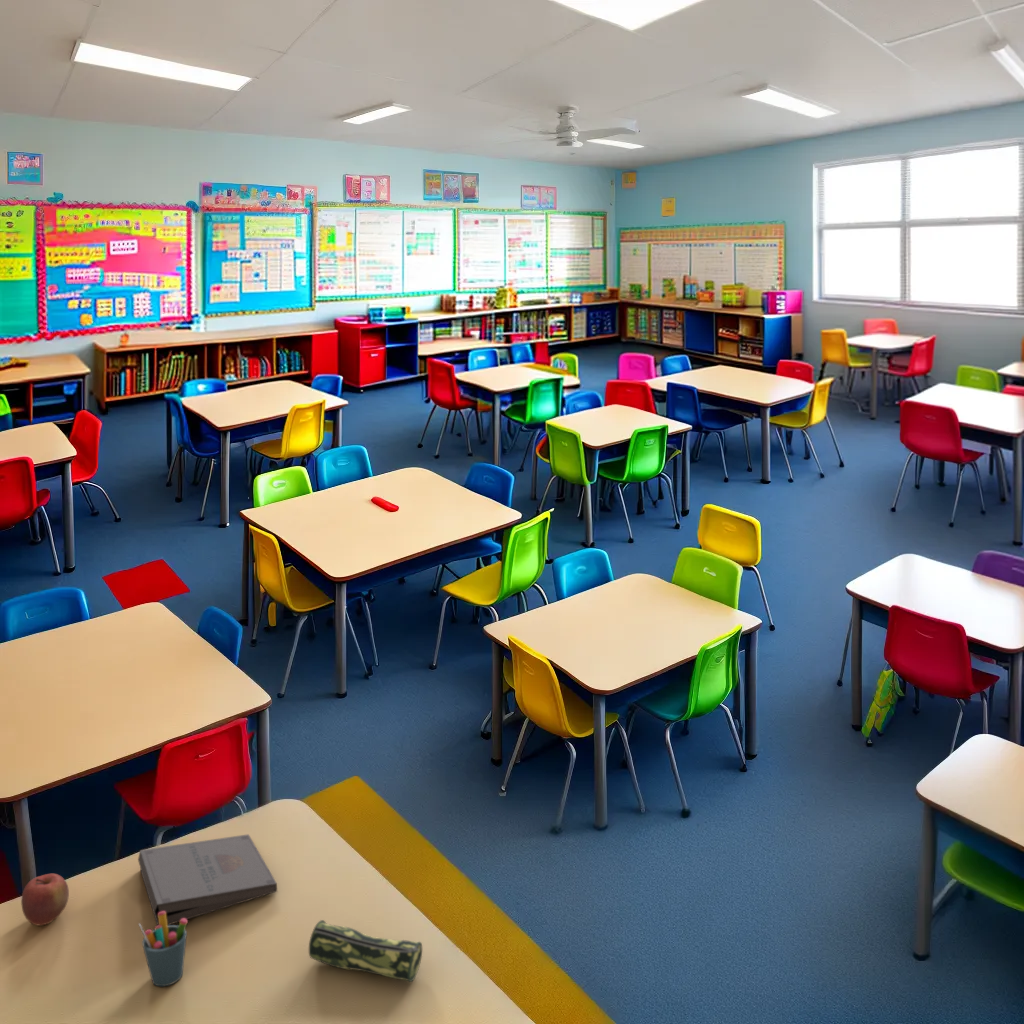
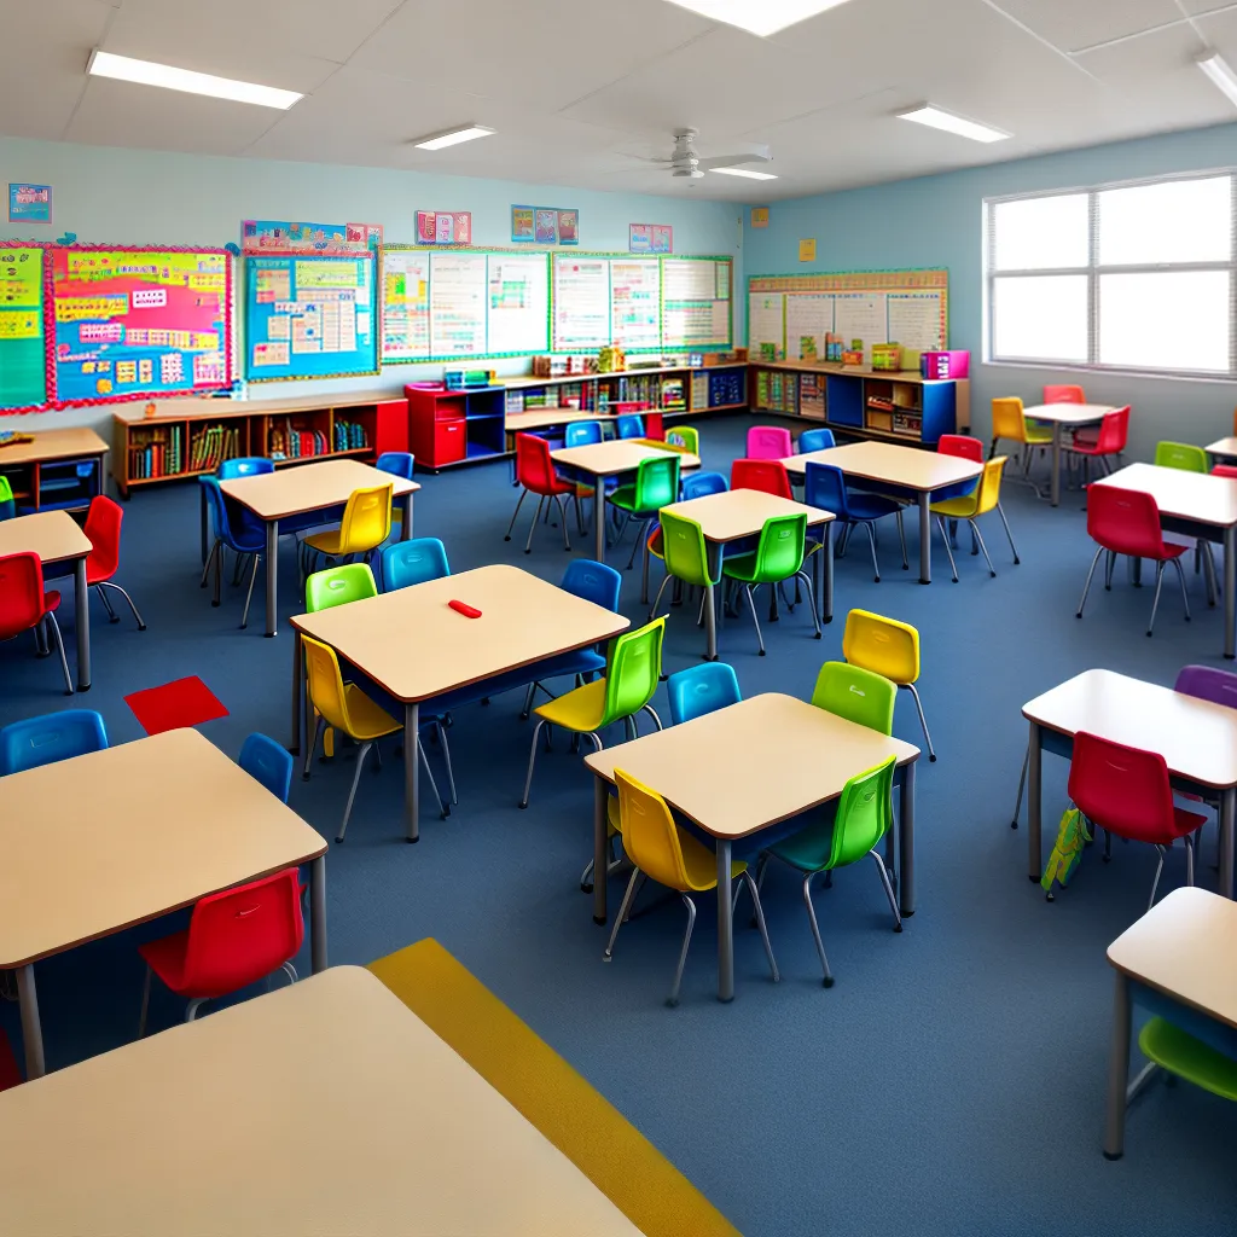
- pen holder (165, 946)
- apple (45, 897)
- pizza box (205, 870)
- pencil case (368, 950)
